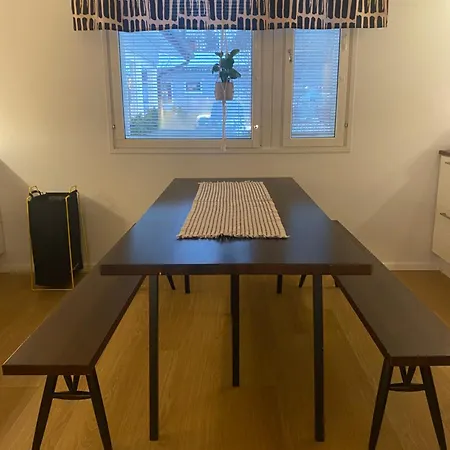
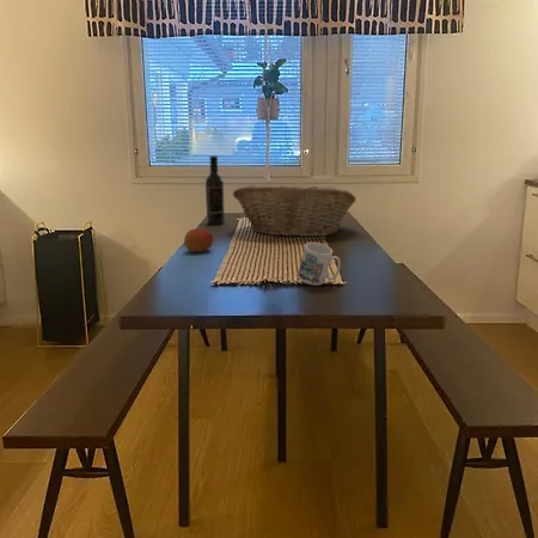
+ mug (318, 263)
+ wine bottle (214, 190)
+ fruit basket (293, 206)
+ apple (198, 239)
